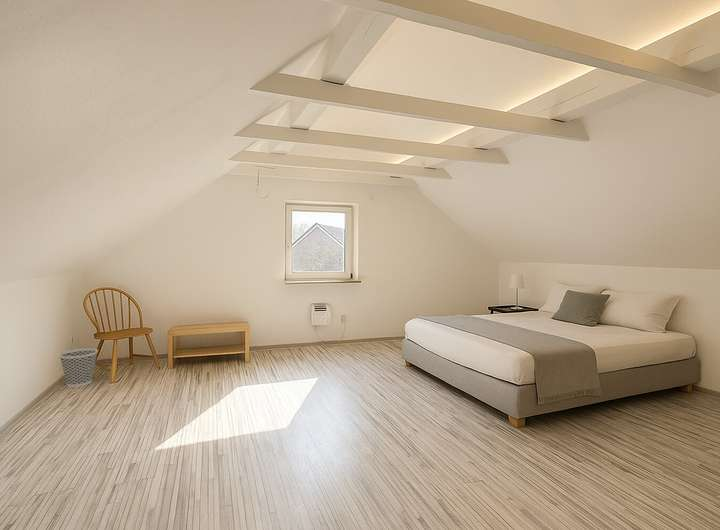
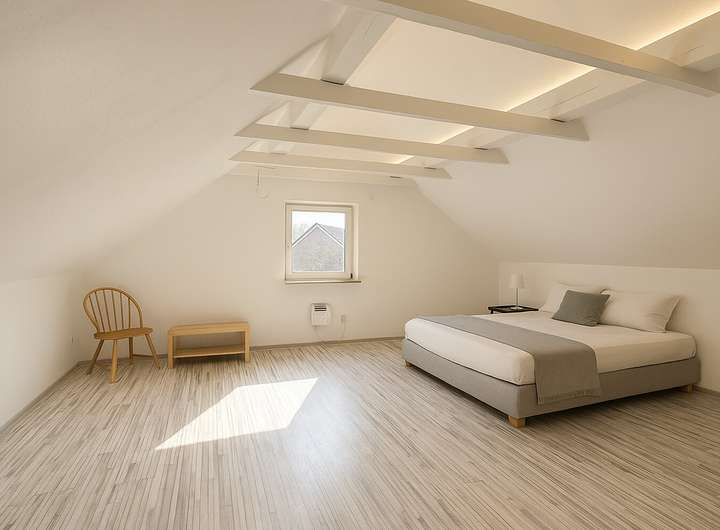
- wastebasket (79, 367)
